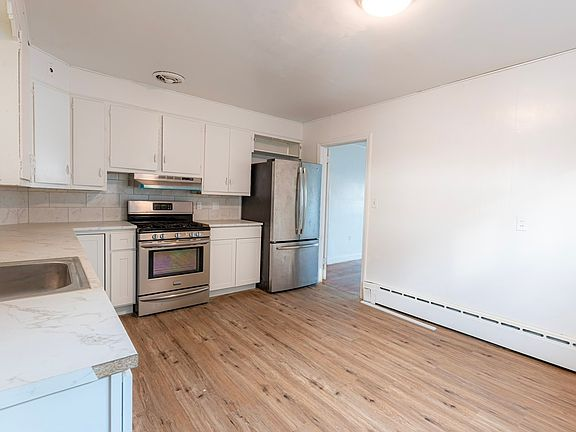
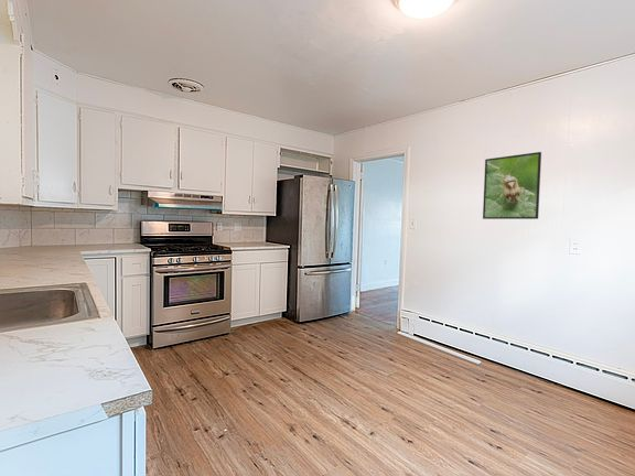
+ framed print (509, 187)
